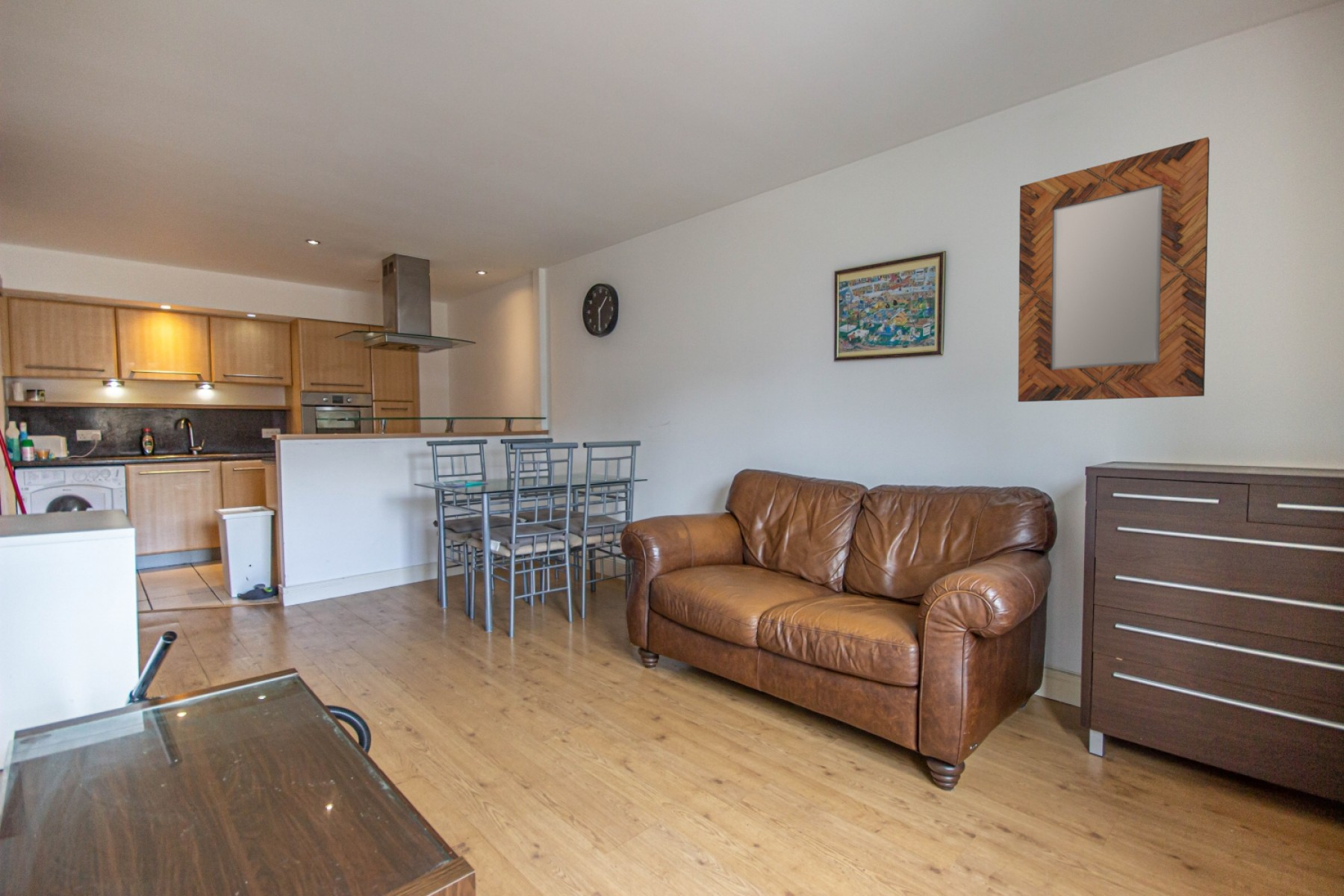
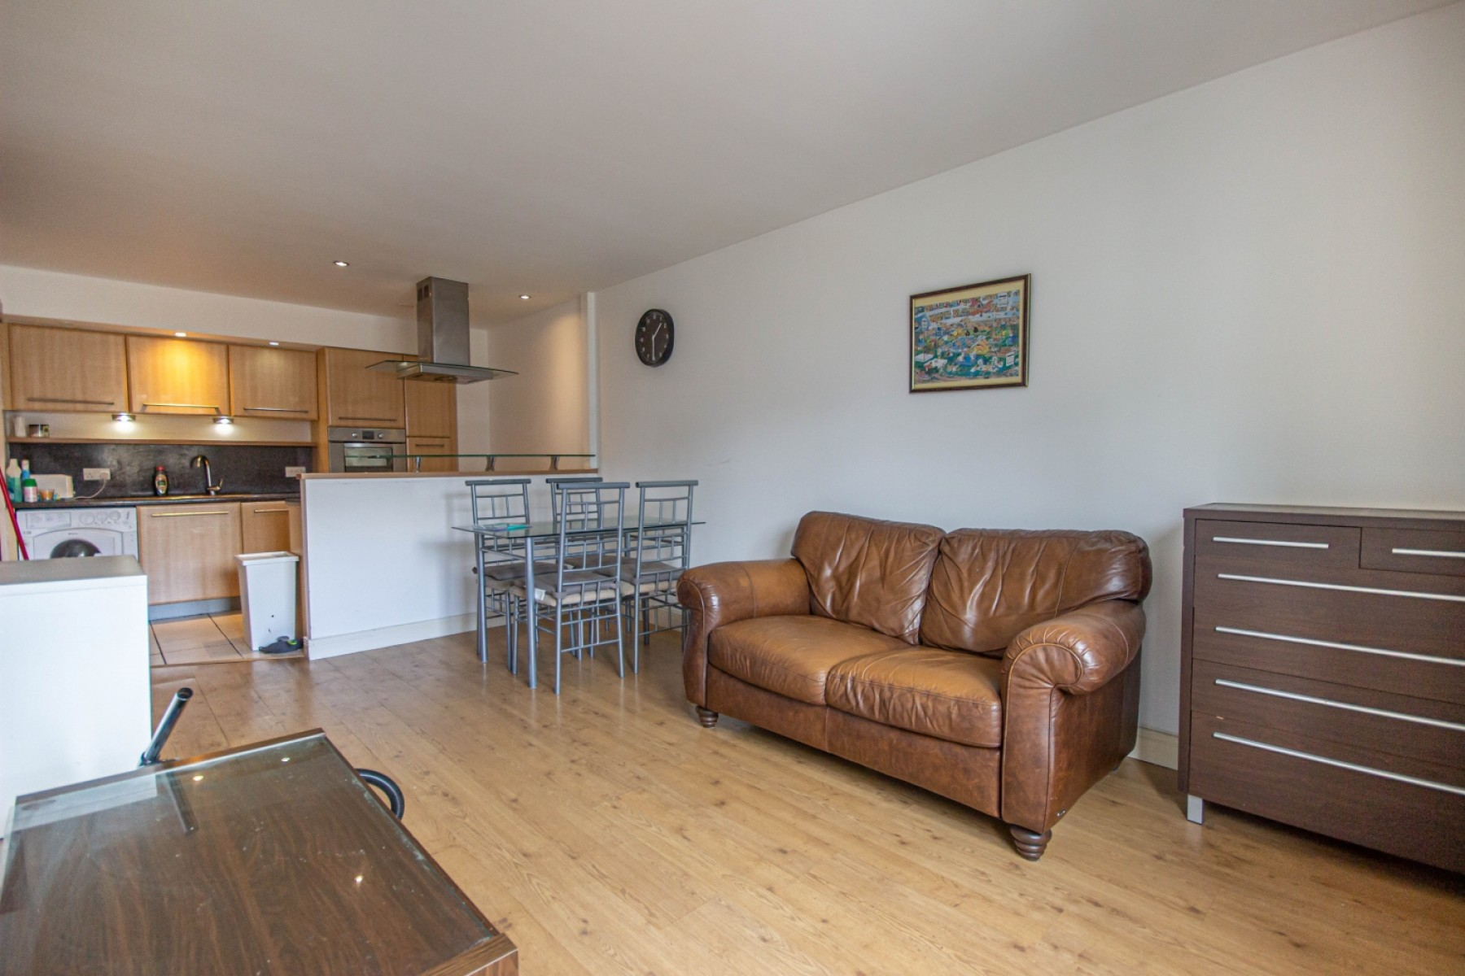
- home mirror (1104, 282)
